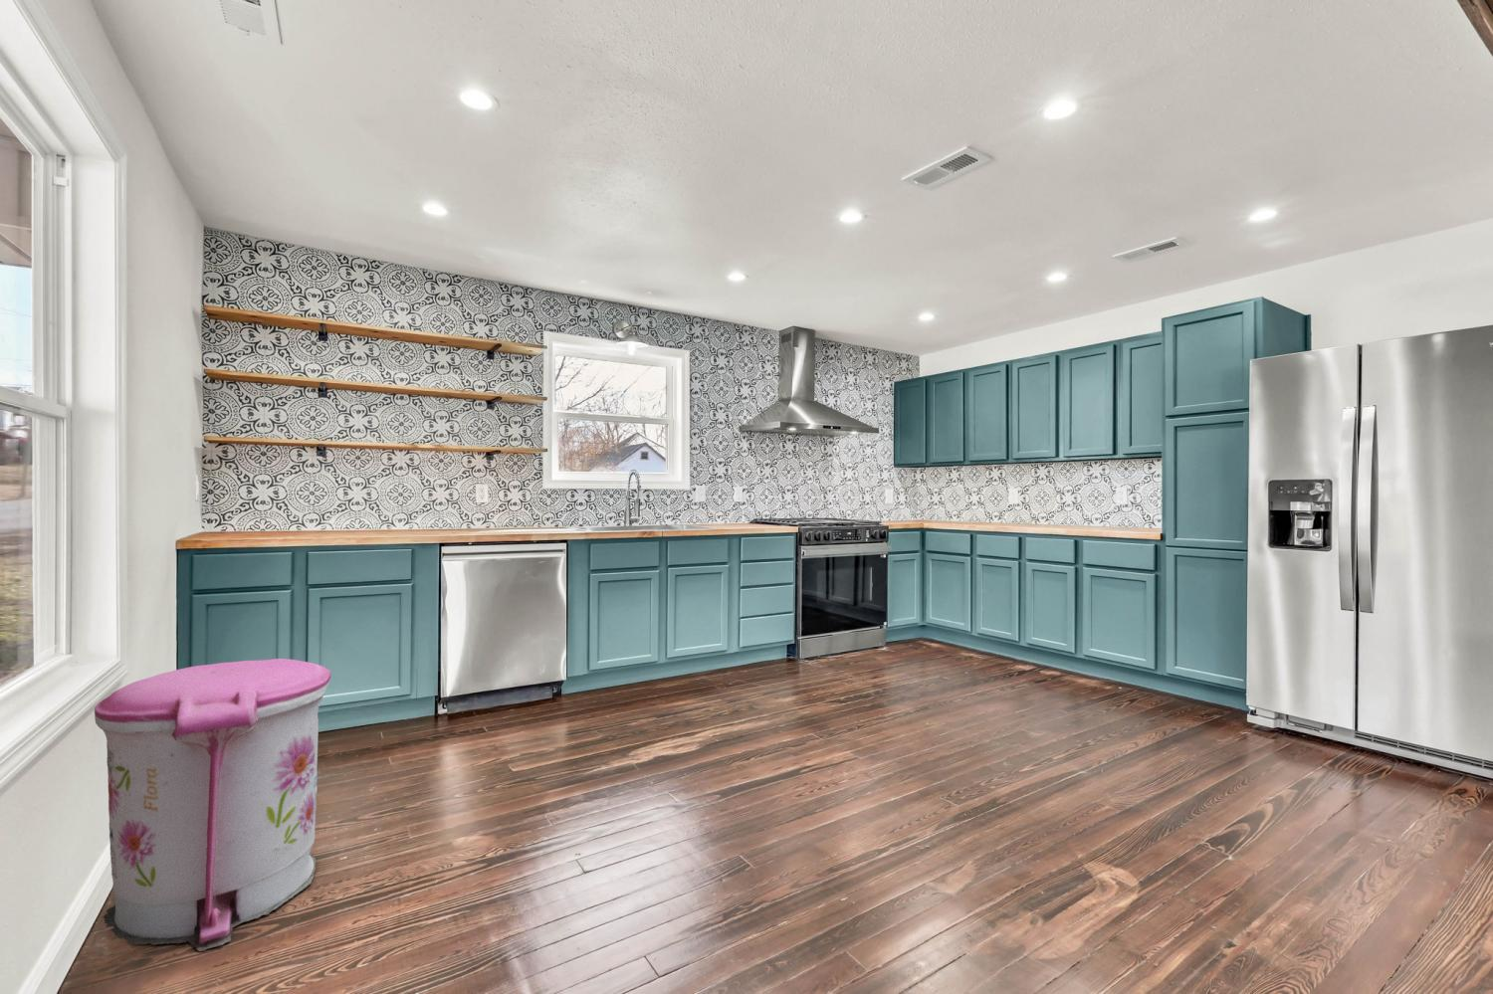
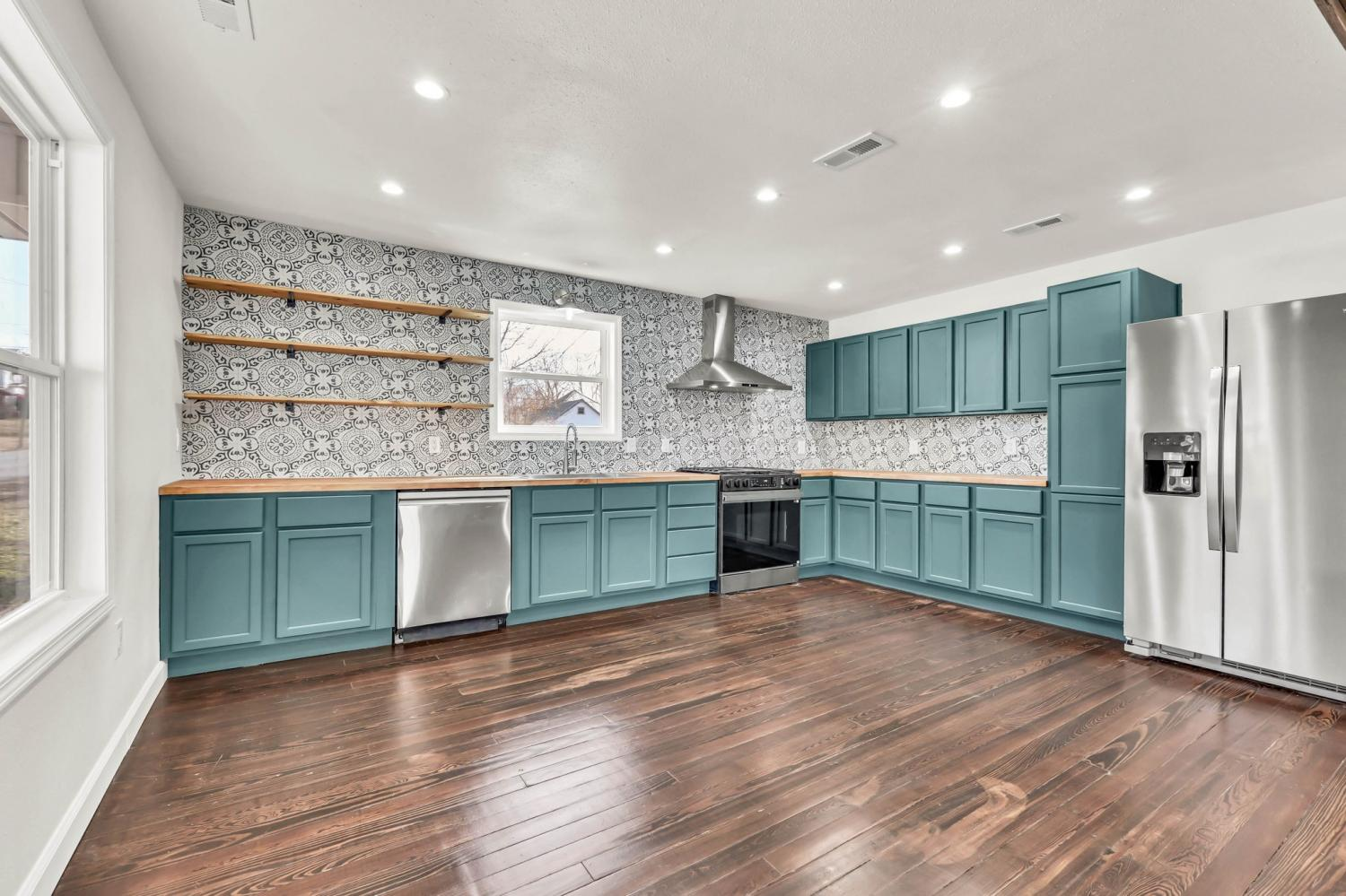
- trash can (222, 780)
